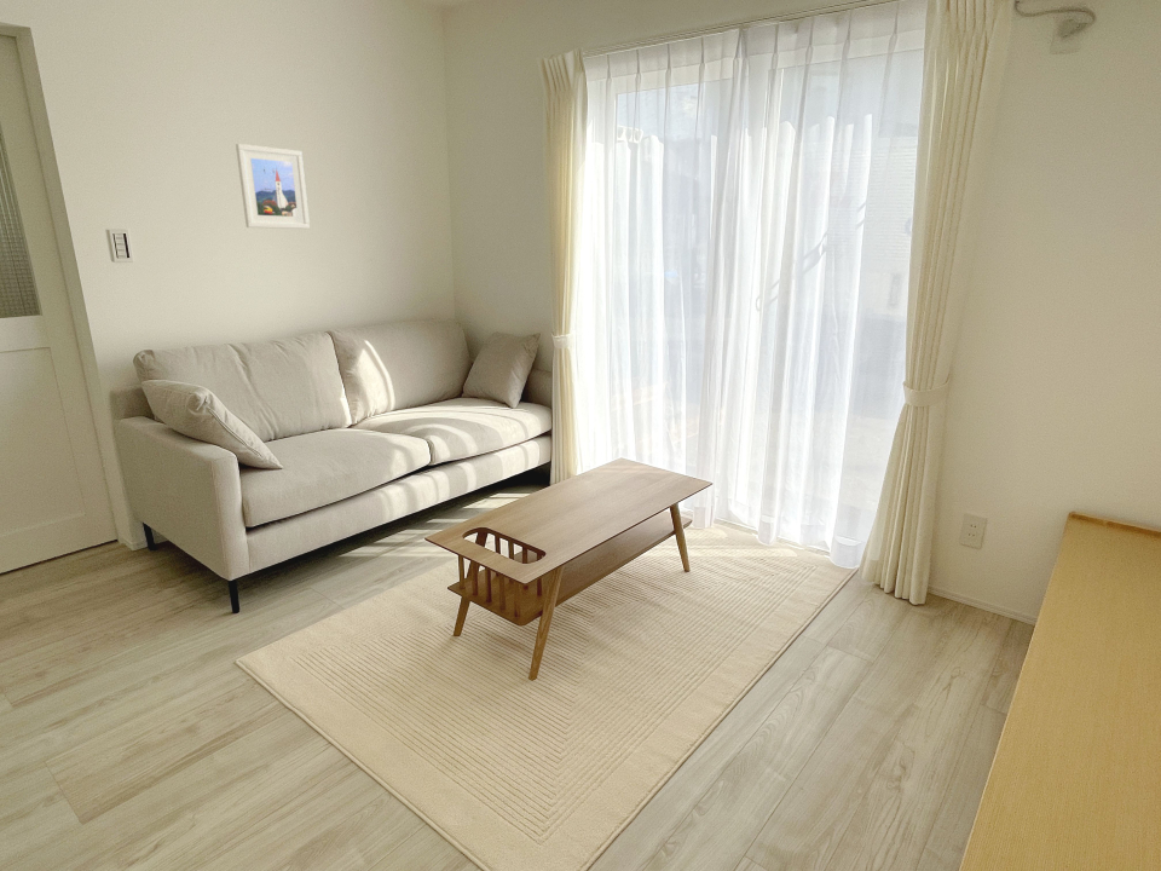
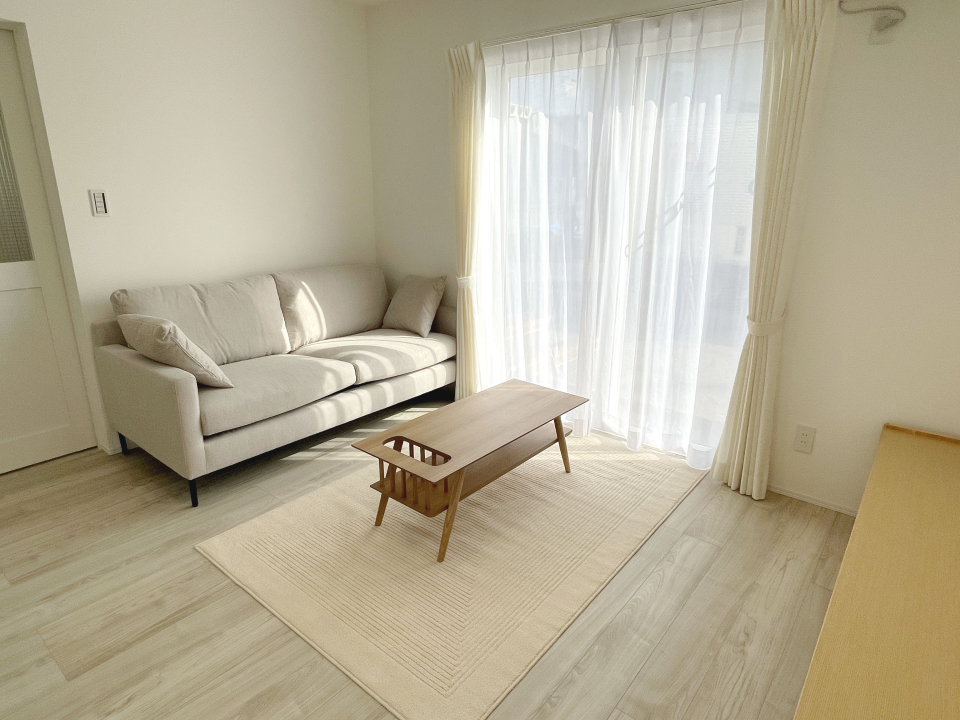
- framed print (273, 188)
